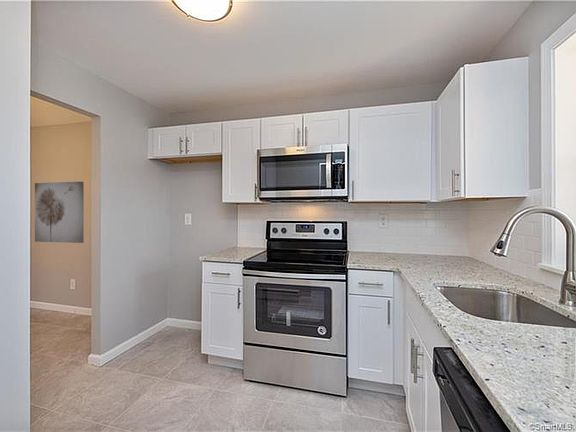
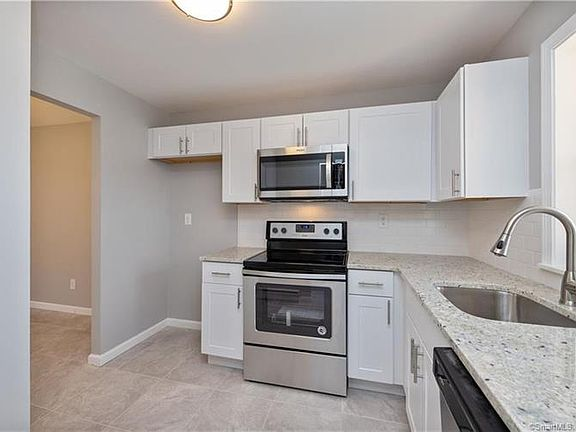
- wall art (58, 212)
